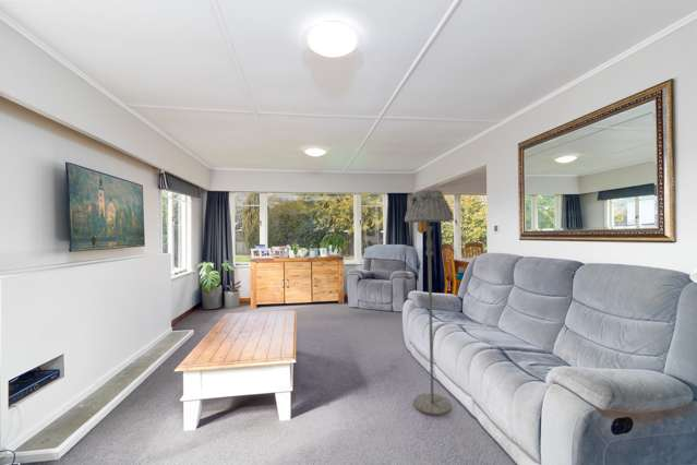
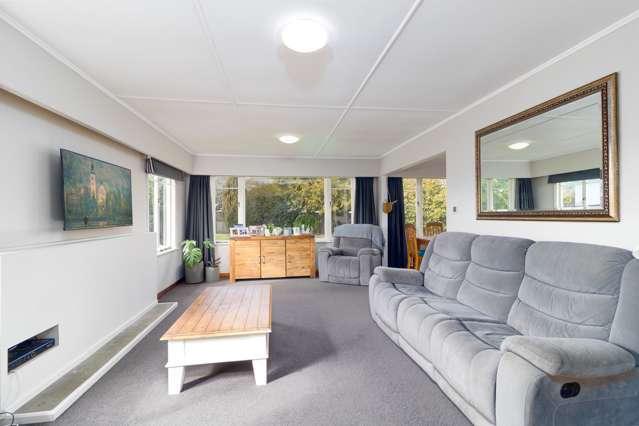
- floor lamp (430, 298)
